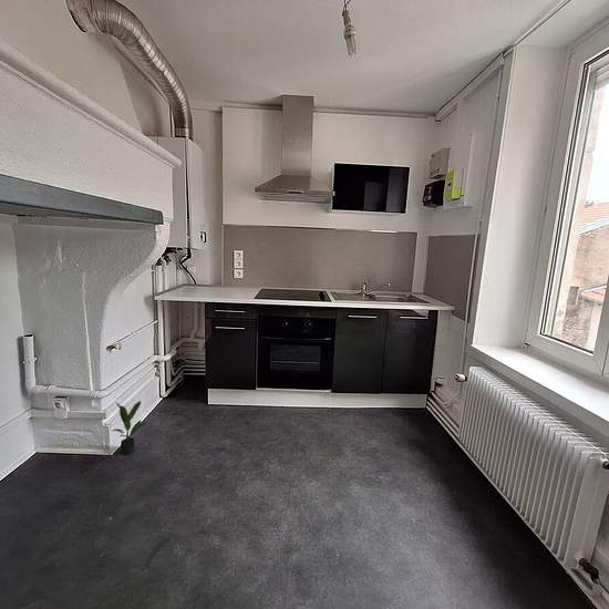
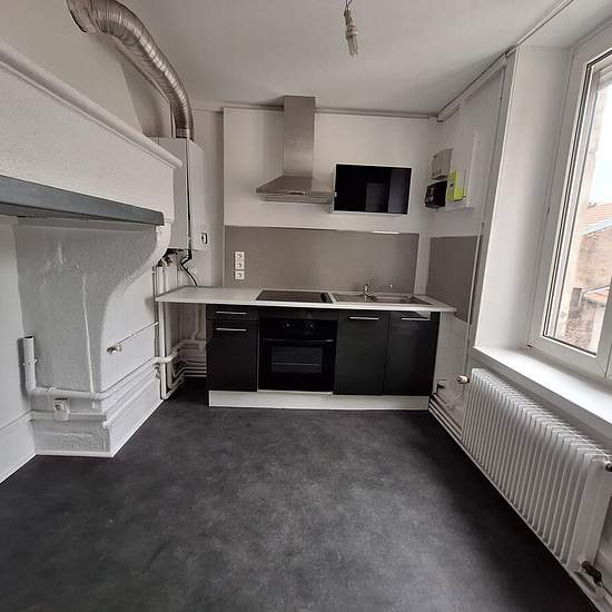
- potted plant (130, 424)
